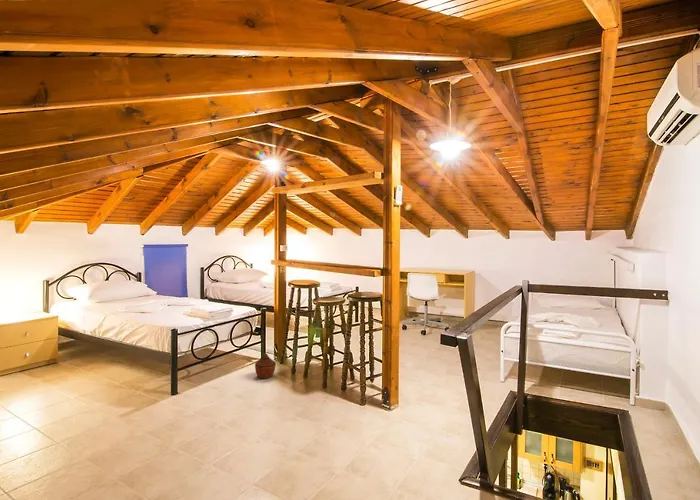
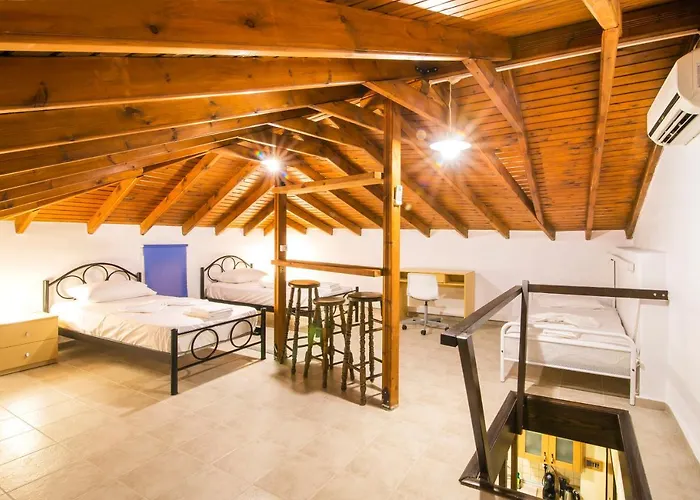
- woven basket (265, 364)
